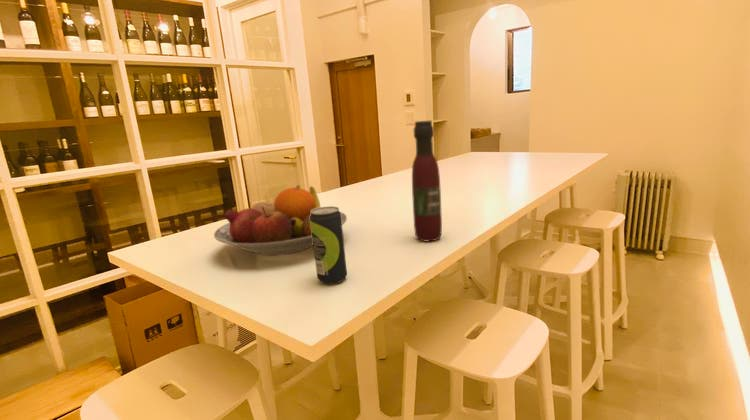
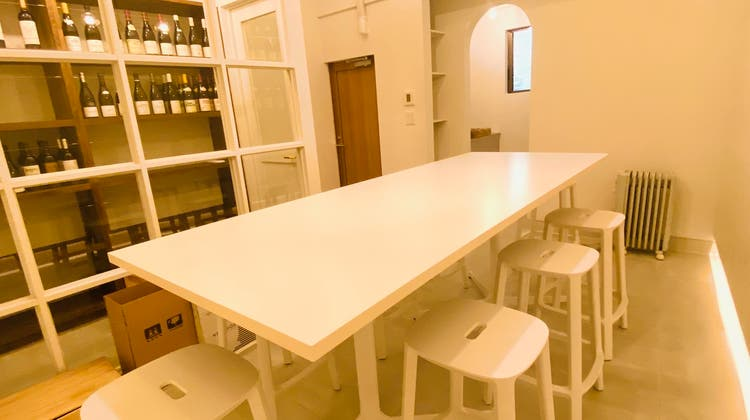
- beverage can (328, 245)
- wine bottle (425, 181)
- fruit bowl (281, 218)
